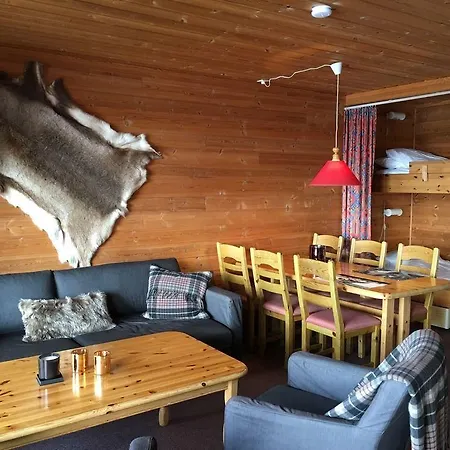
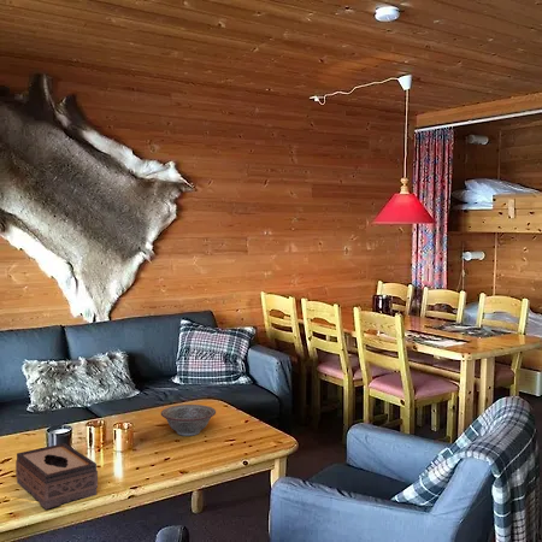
+ decorative bowl (188, 422)
+ tissue box (55, 473)
